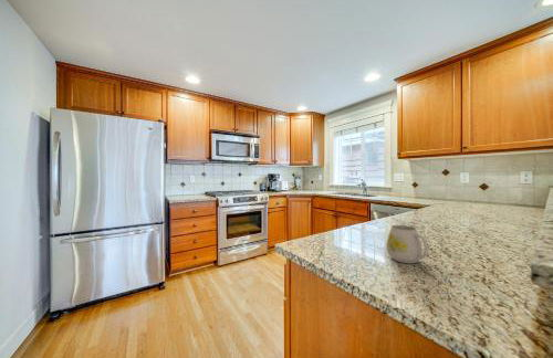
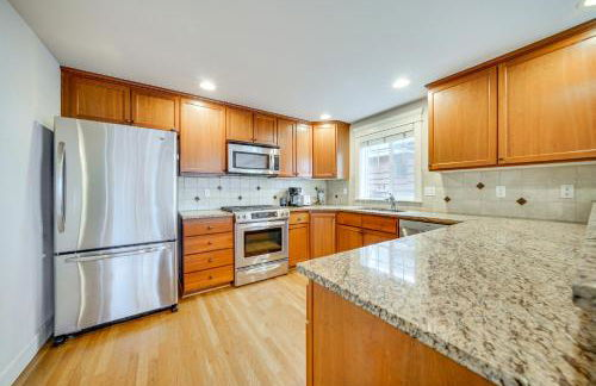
- mug (407, 244)
